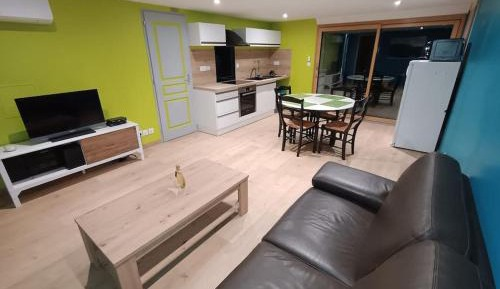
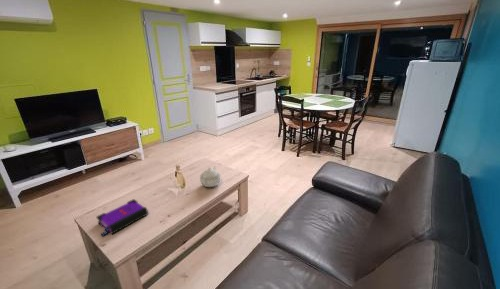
+ board game (120, 216)
+ teapot (209, 176)
